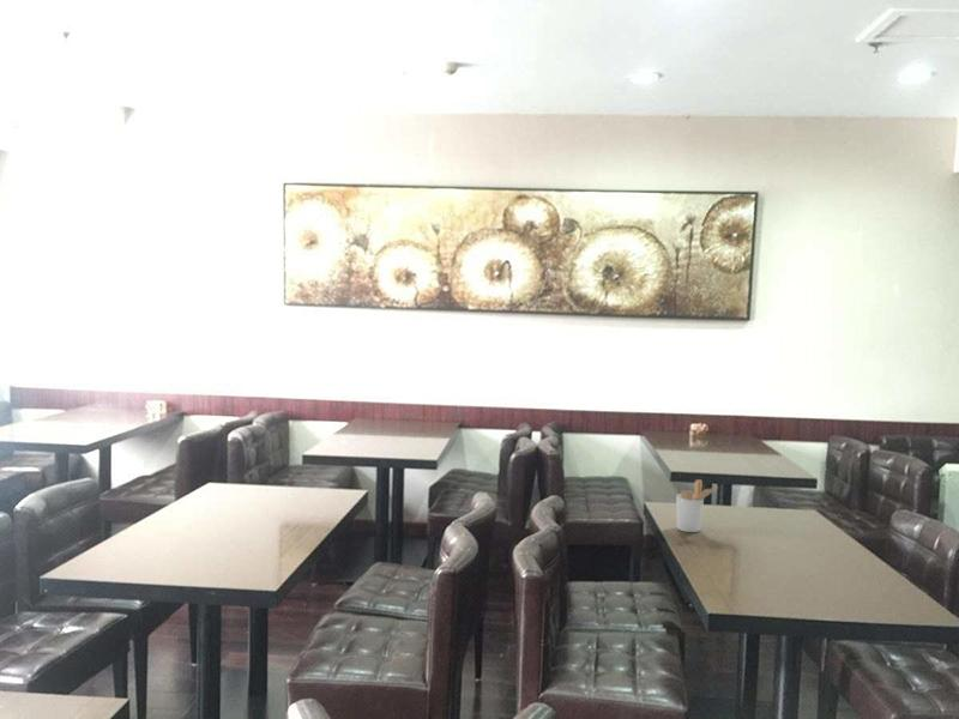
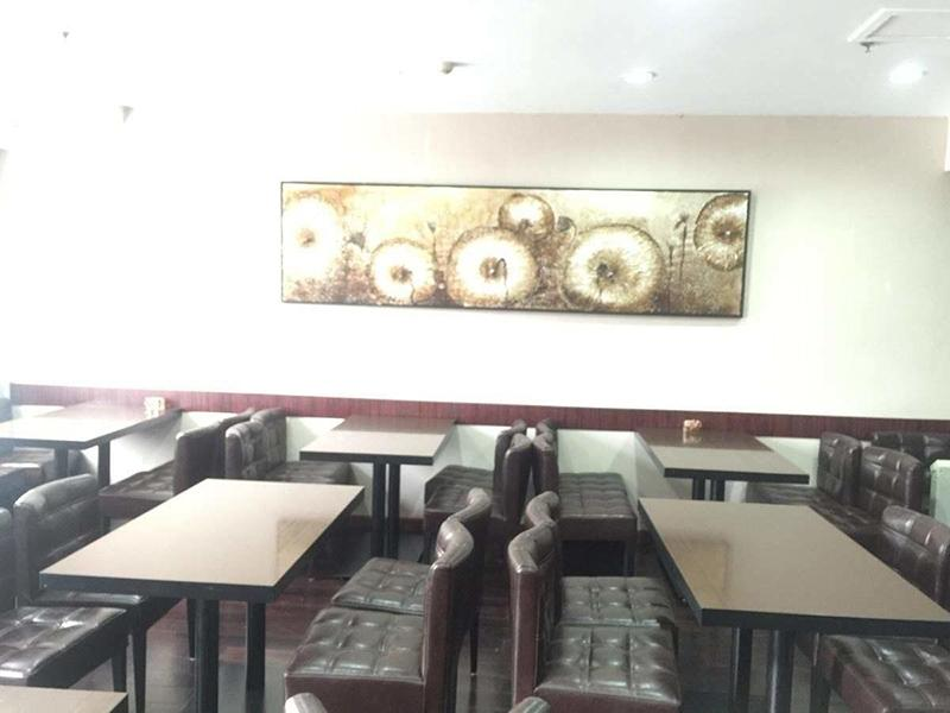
- utensil holder (695, 506)
